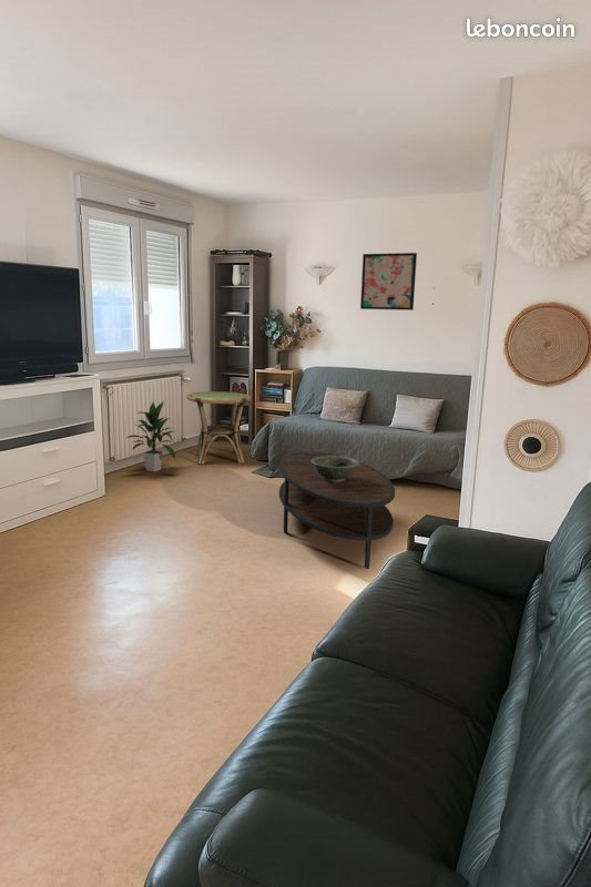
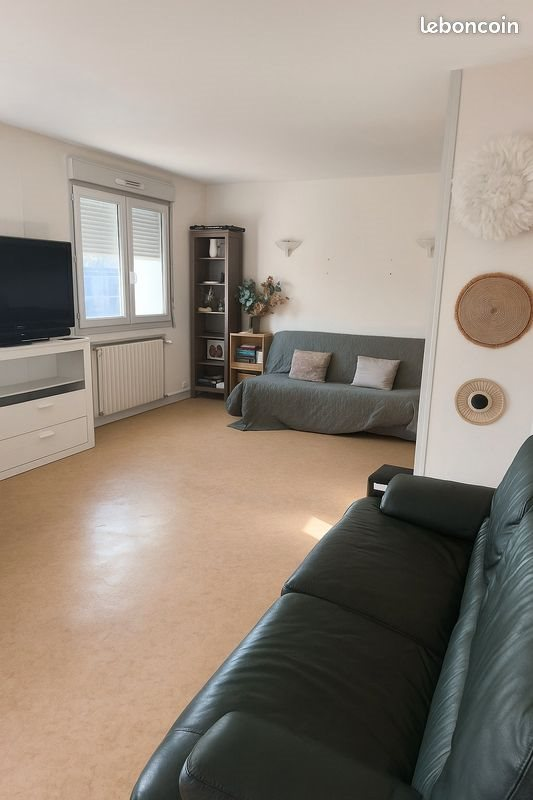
- wall art (387, 282)
- indoor plant (153, 436)
- side table (218, 427)
- decorative bowl (335, 469)
- coffee table (332, 501)
